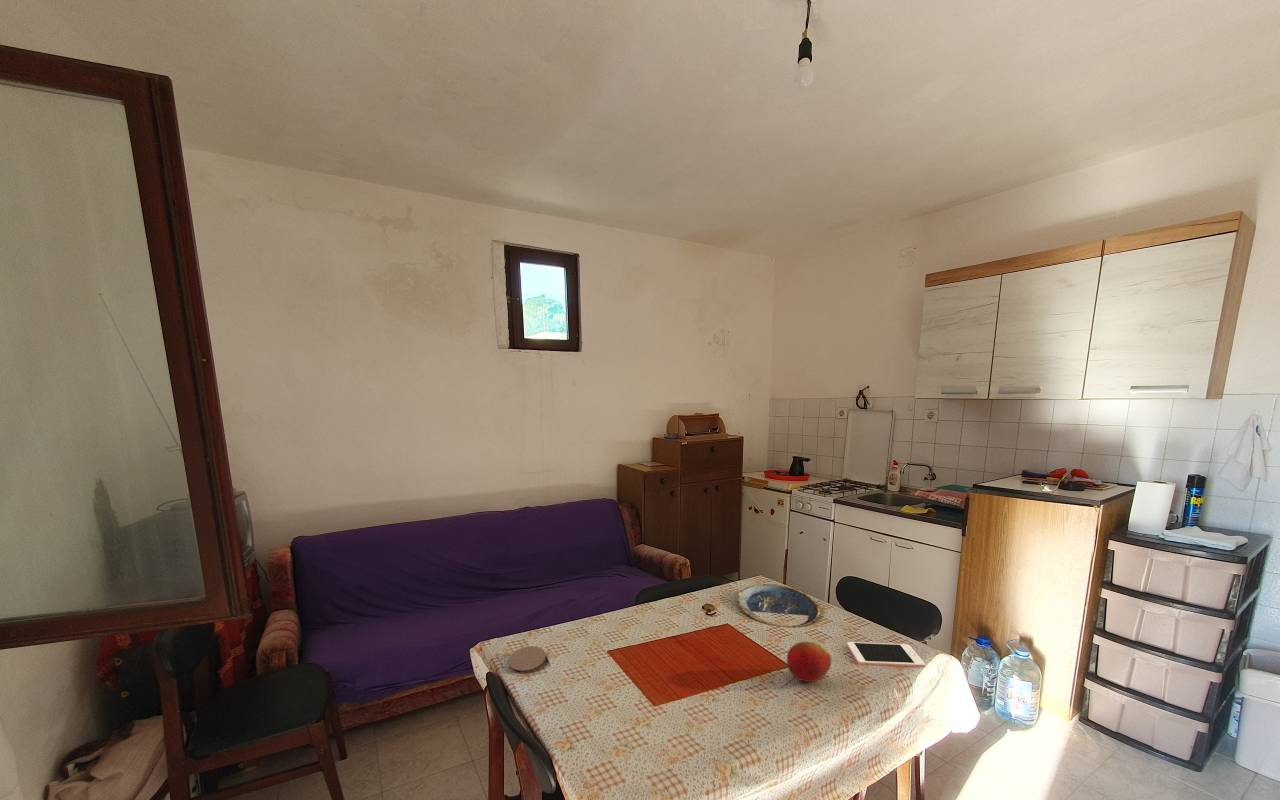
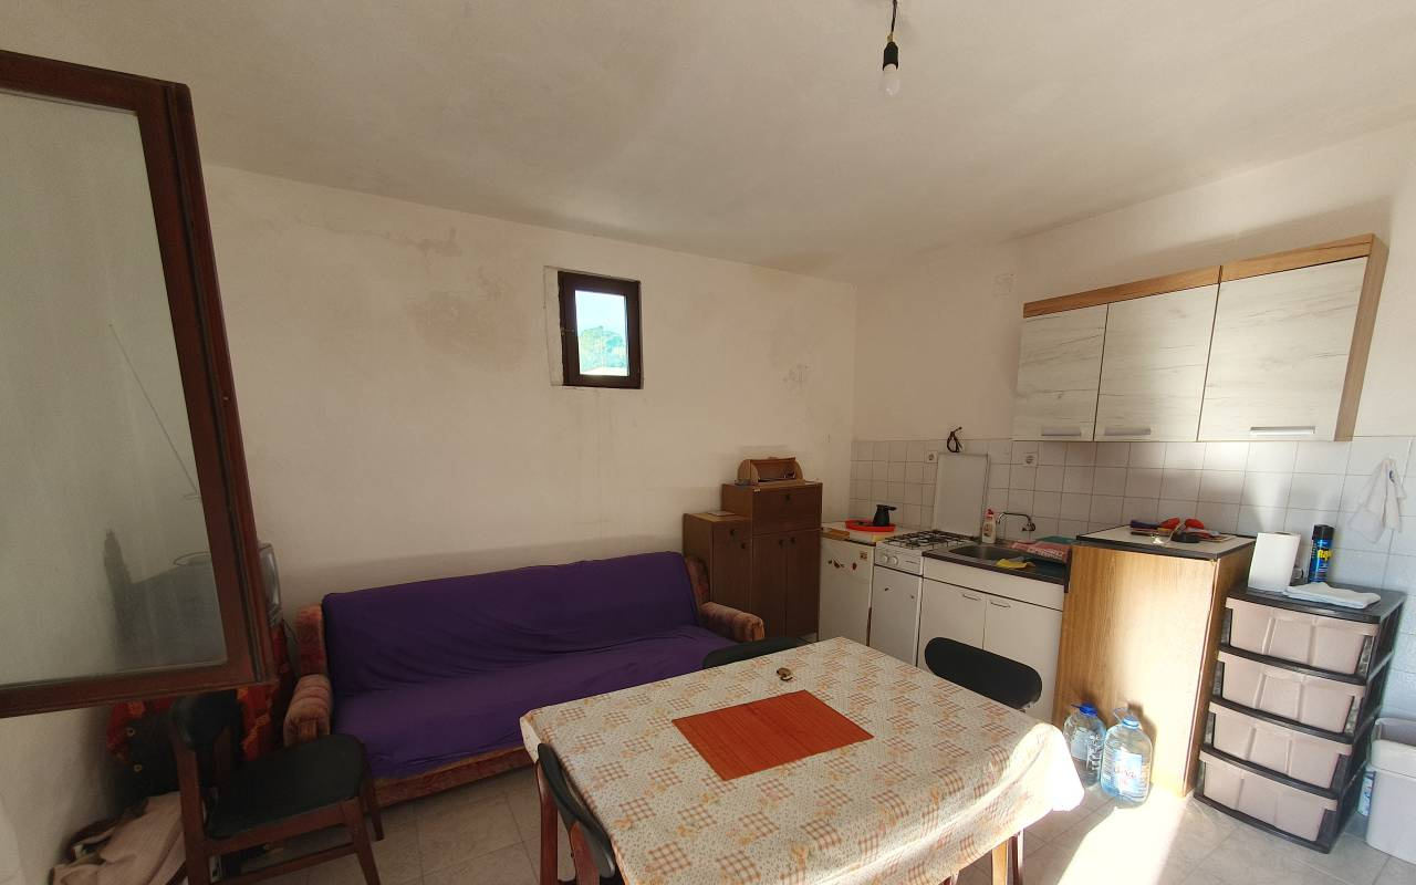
- coaster (527, 660)
- cell phone (884, 654)
- plate (777, 605)
- fruit (809, 660)
